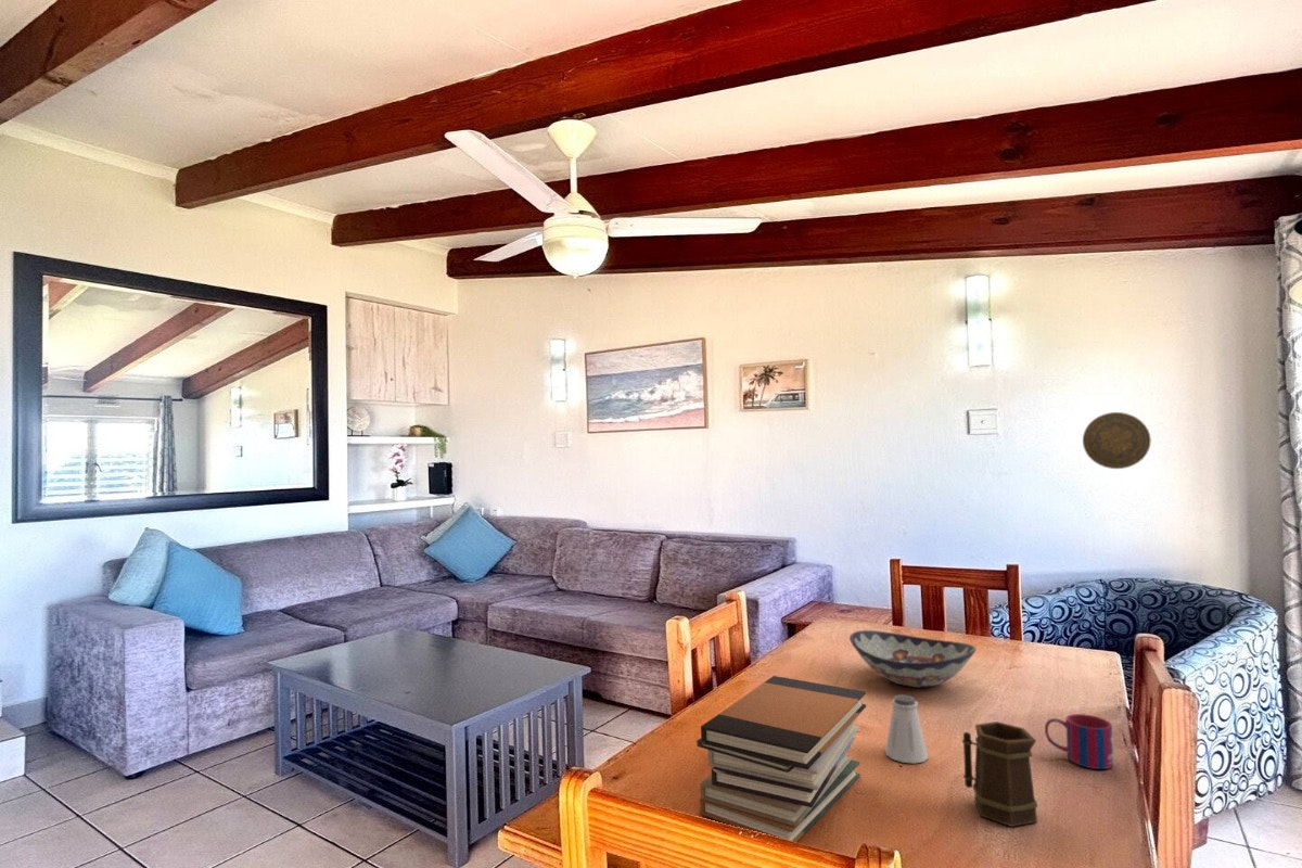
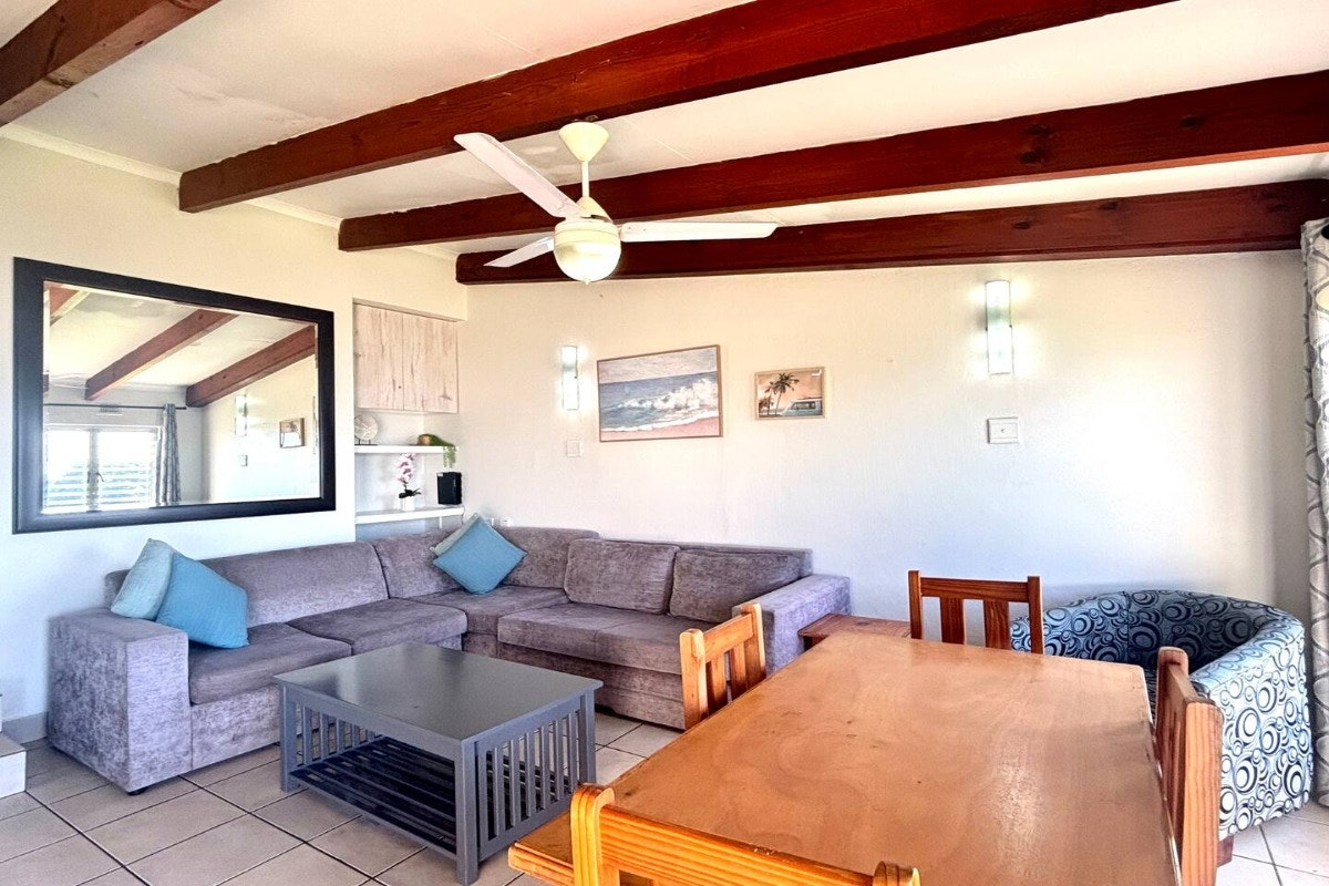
- mug (1077, 738)
- decorative plate (1115, 441)
- saltshaker (905, 726)
- mug (999, 769)
- book stack (787, 750)
- decorative bowl (910, 661)
